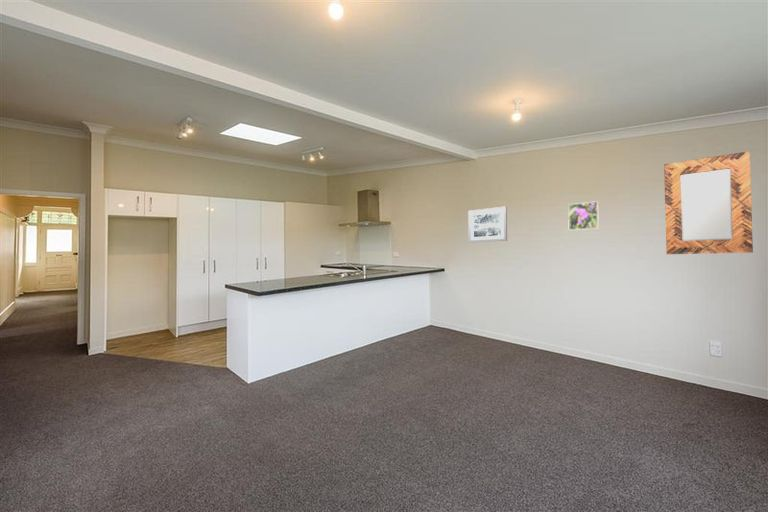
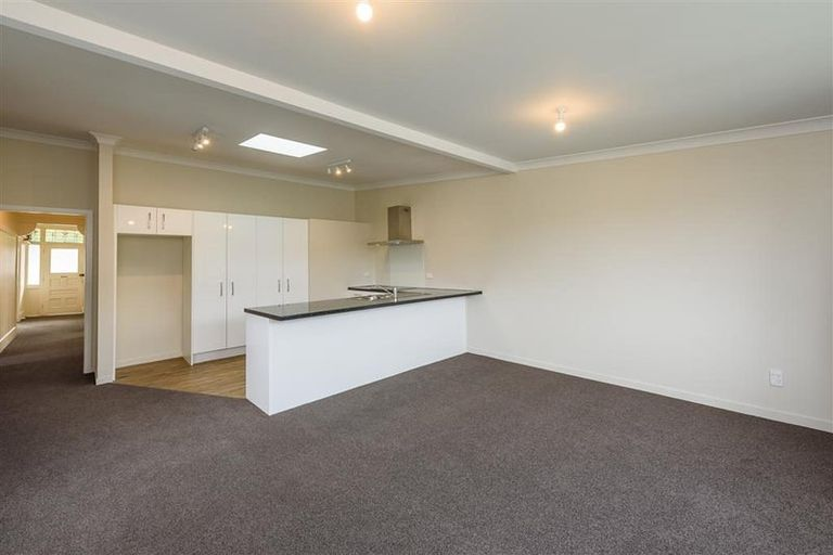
- home mirror (705, 205)
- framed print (583, 216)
- wall art (487, 225)
